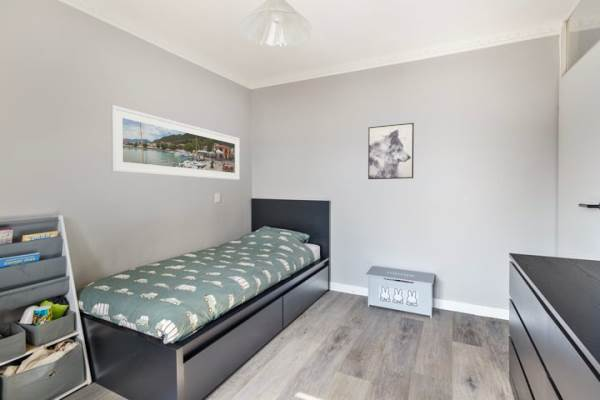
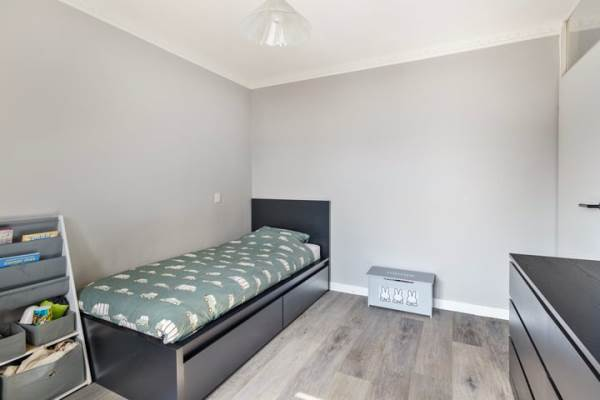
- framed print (189, 151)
- wall art (390, 152)
